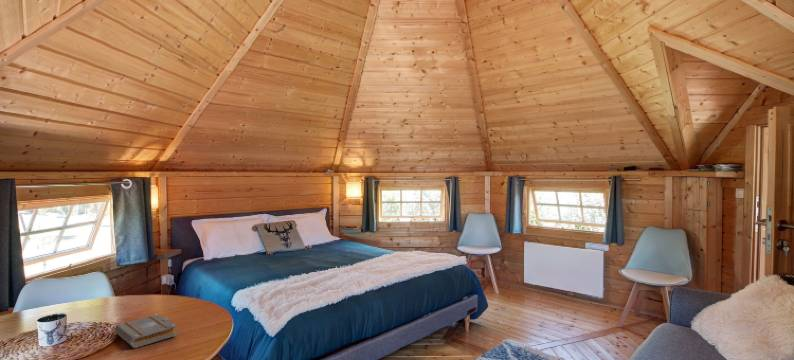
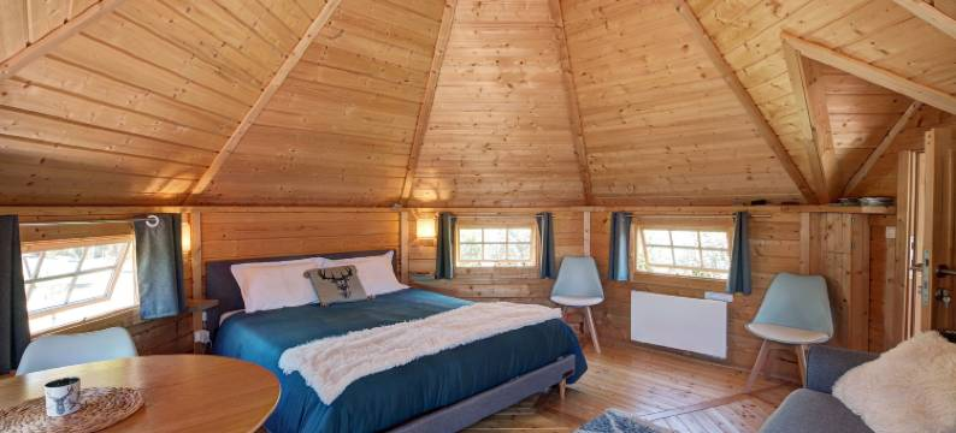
- book (146, 329)
